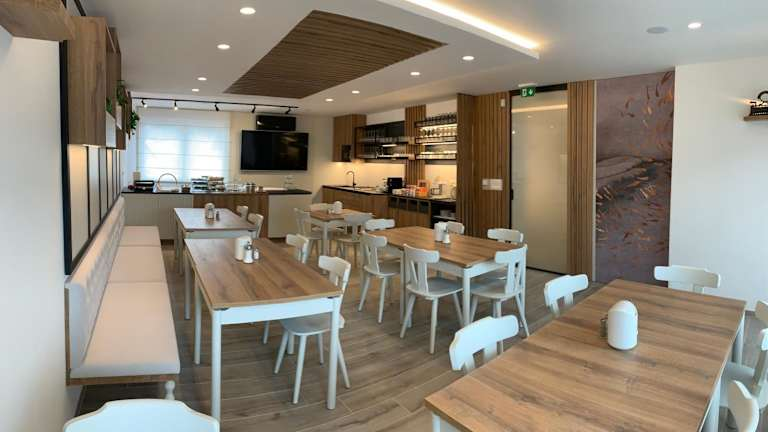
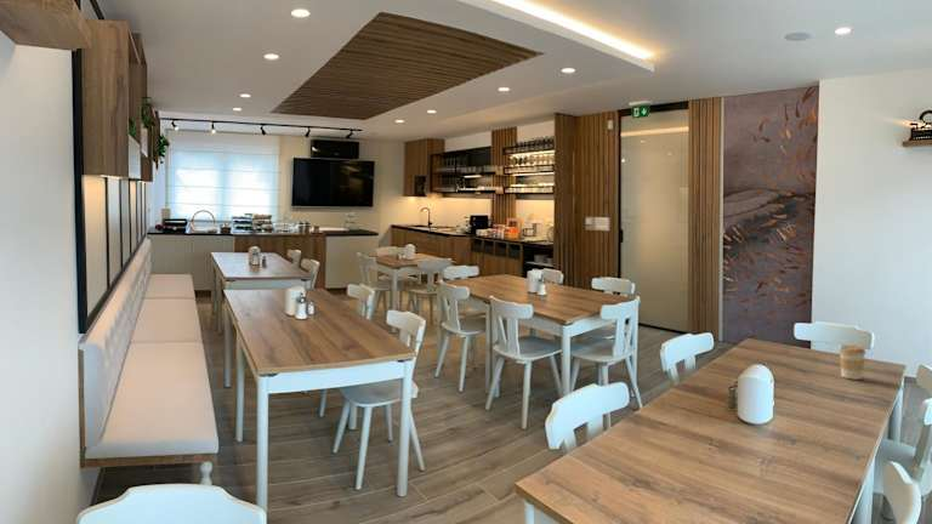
+ coffee cup (851, 361)
